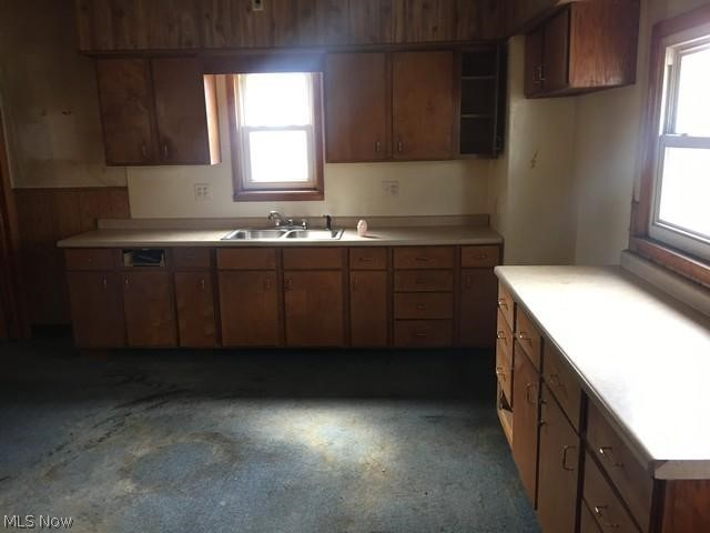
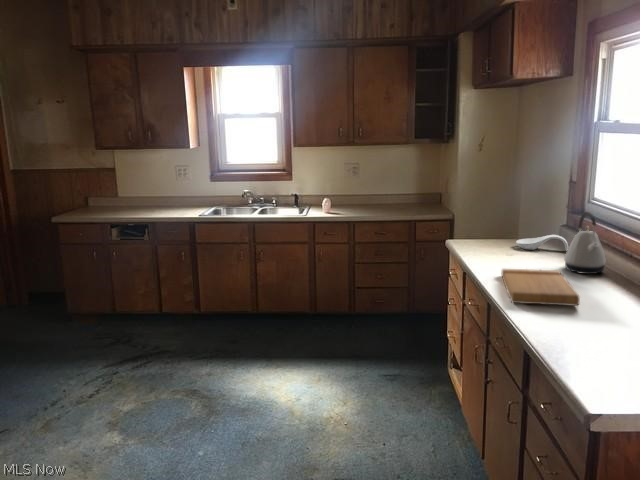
+ cutting board (536, 285)
+ kettle (586, 241)
+ spoon rest (541, 242)
